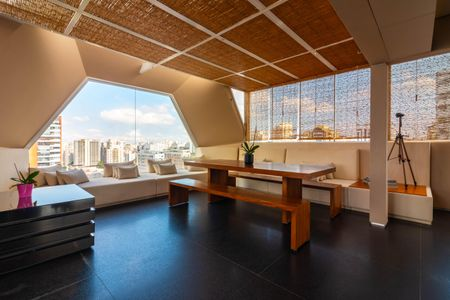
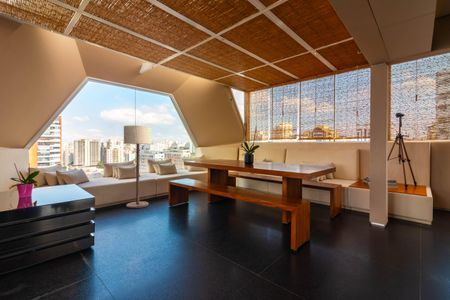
+ floor lamp (137, 166)
